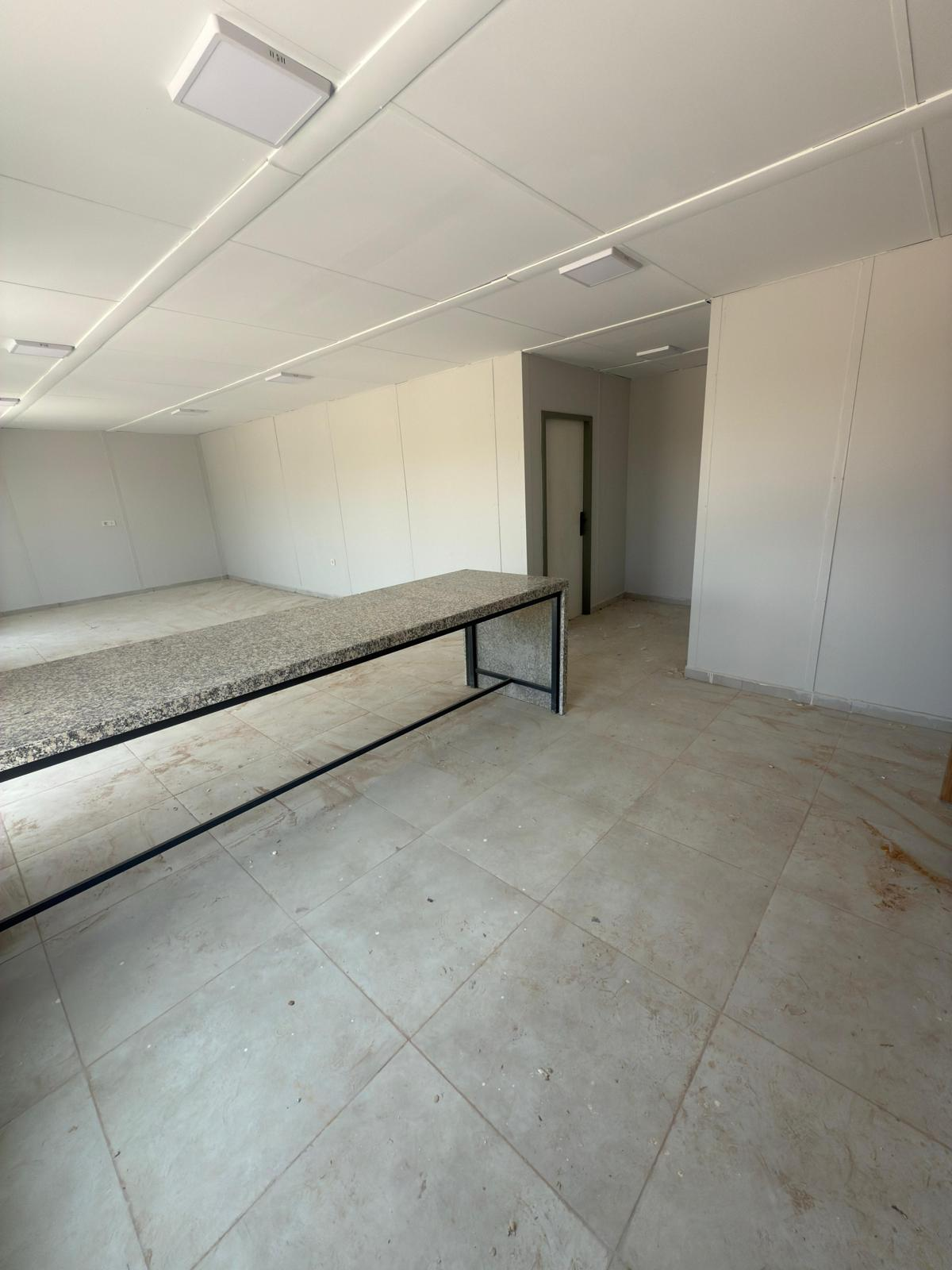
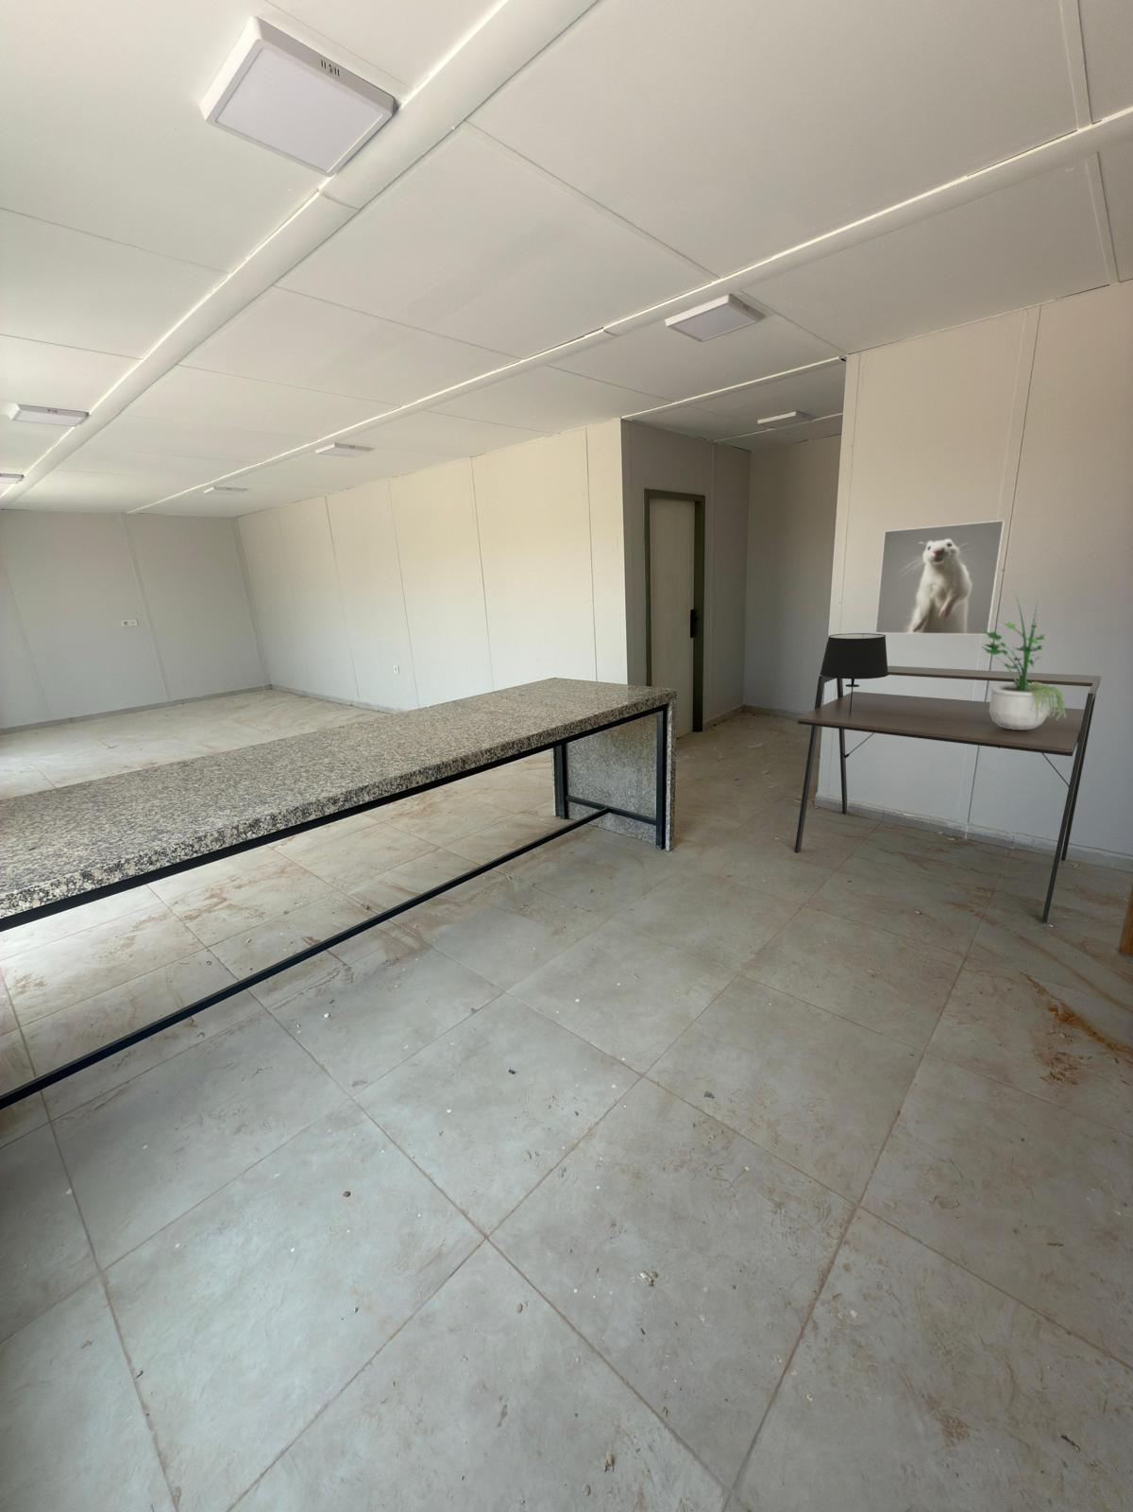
+ table lamp (852, 675)
+ desk (937, 741)
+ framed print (934, 580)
+ potted plant (1025, 657)
